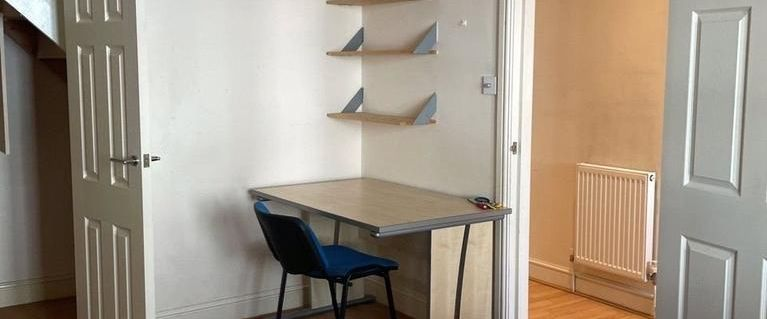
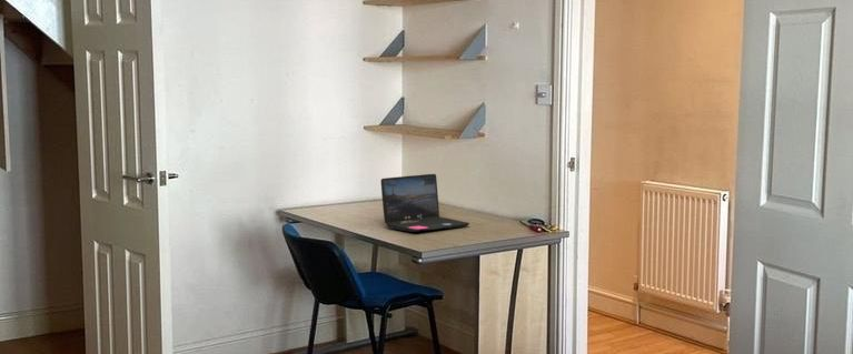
+ laptop (425, 202)
